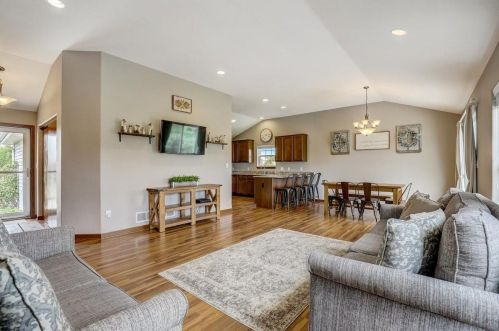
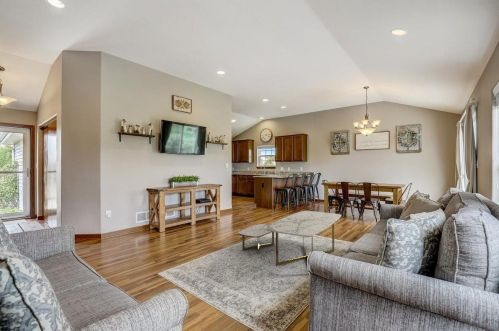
+ coffee table (285, 233)
